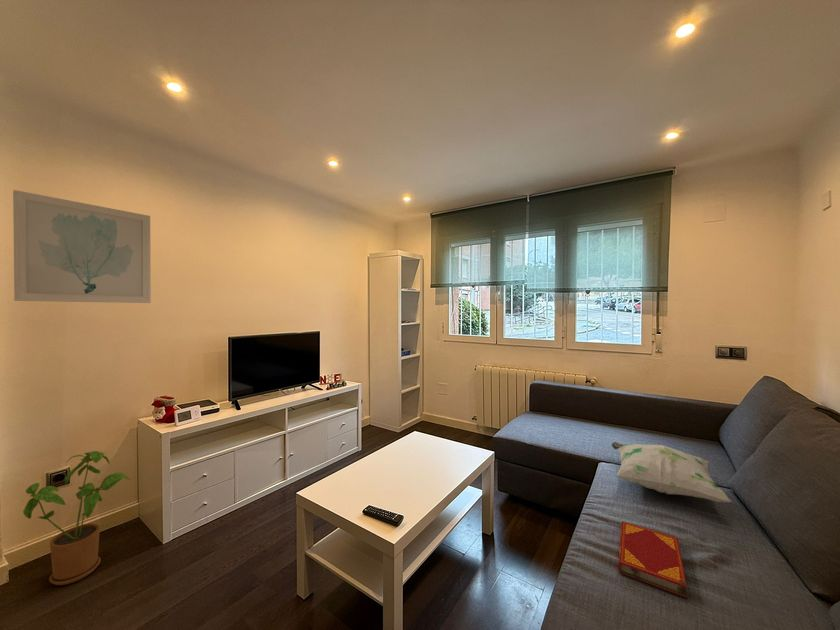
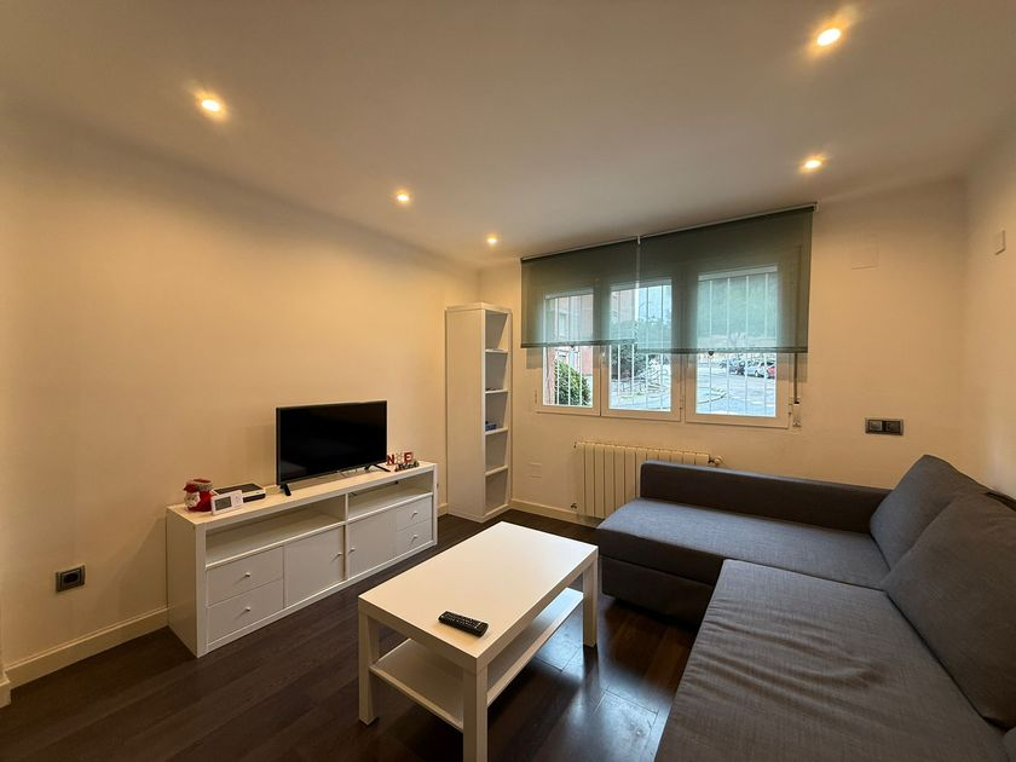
- hardback book (649, 554)
- house plant (83, 513)
- wall art (90, 253)
- decorative pillow (660, 466)
